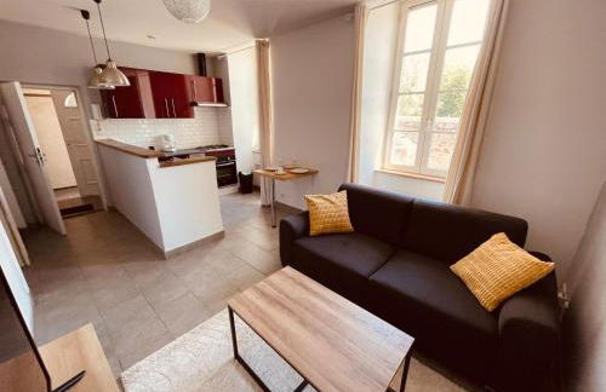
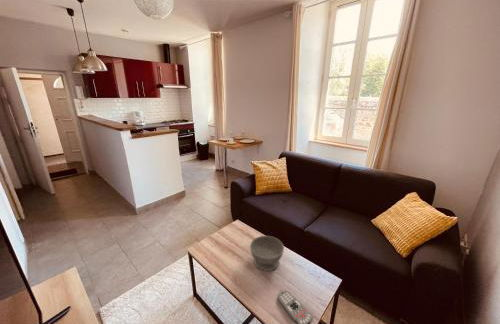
+ bowl (266, 253)
+ remote control (293, 307)
